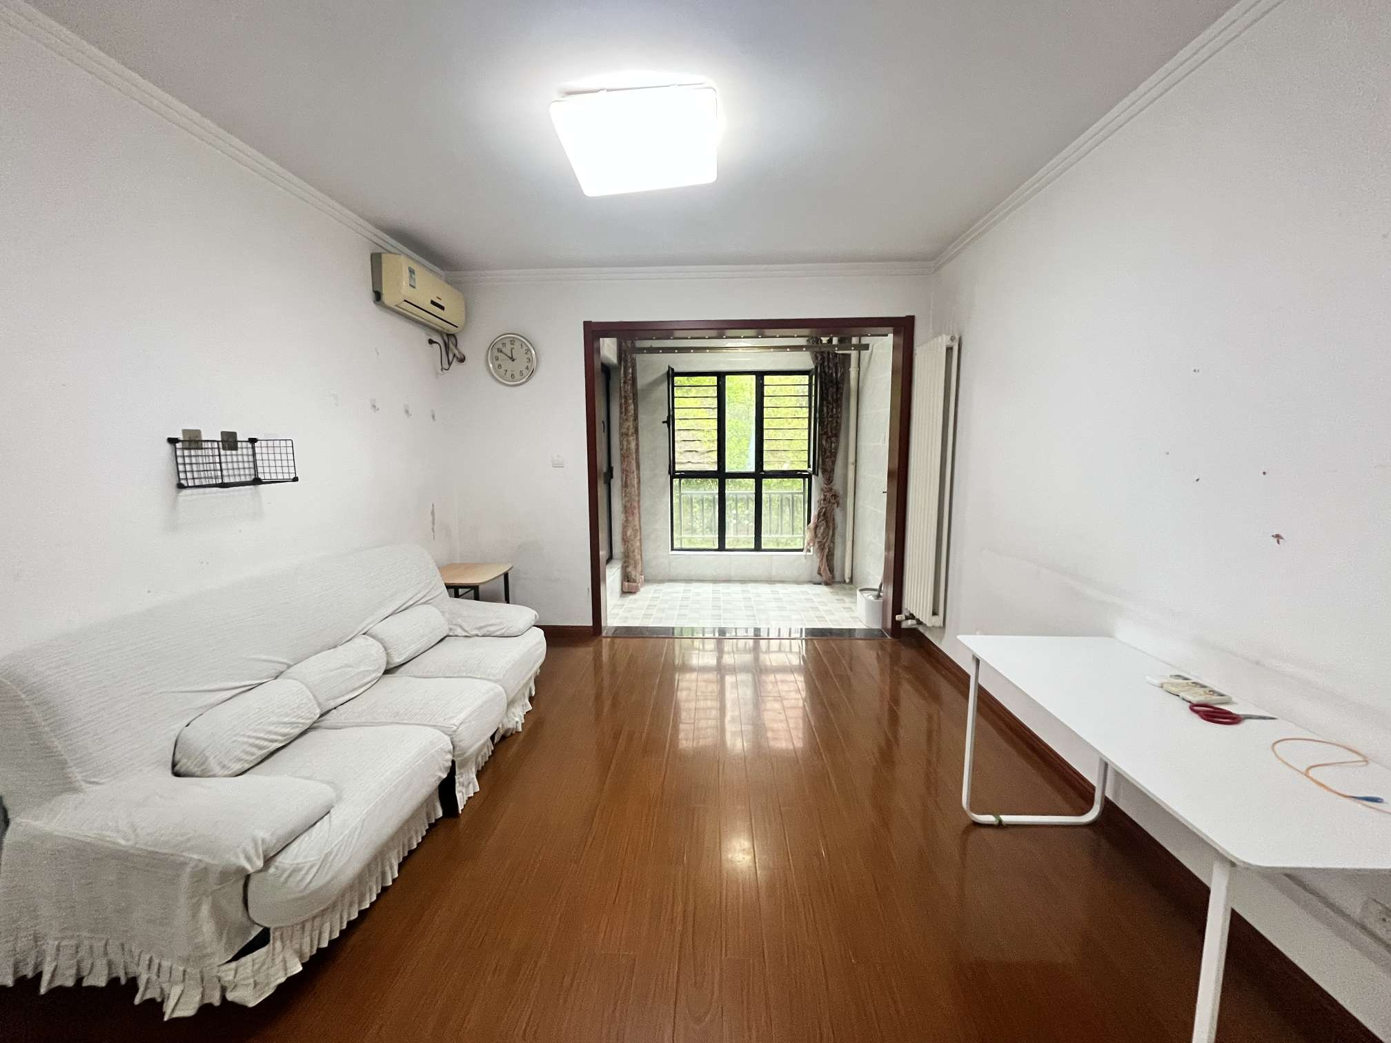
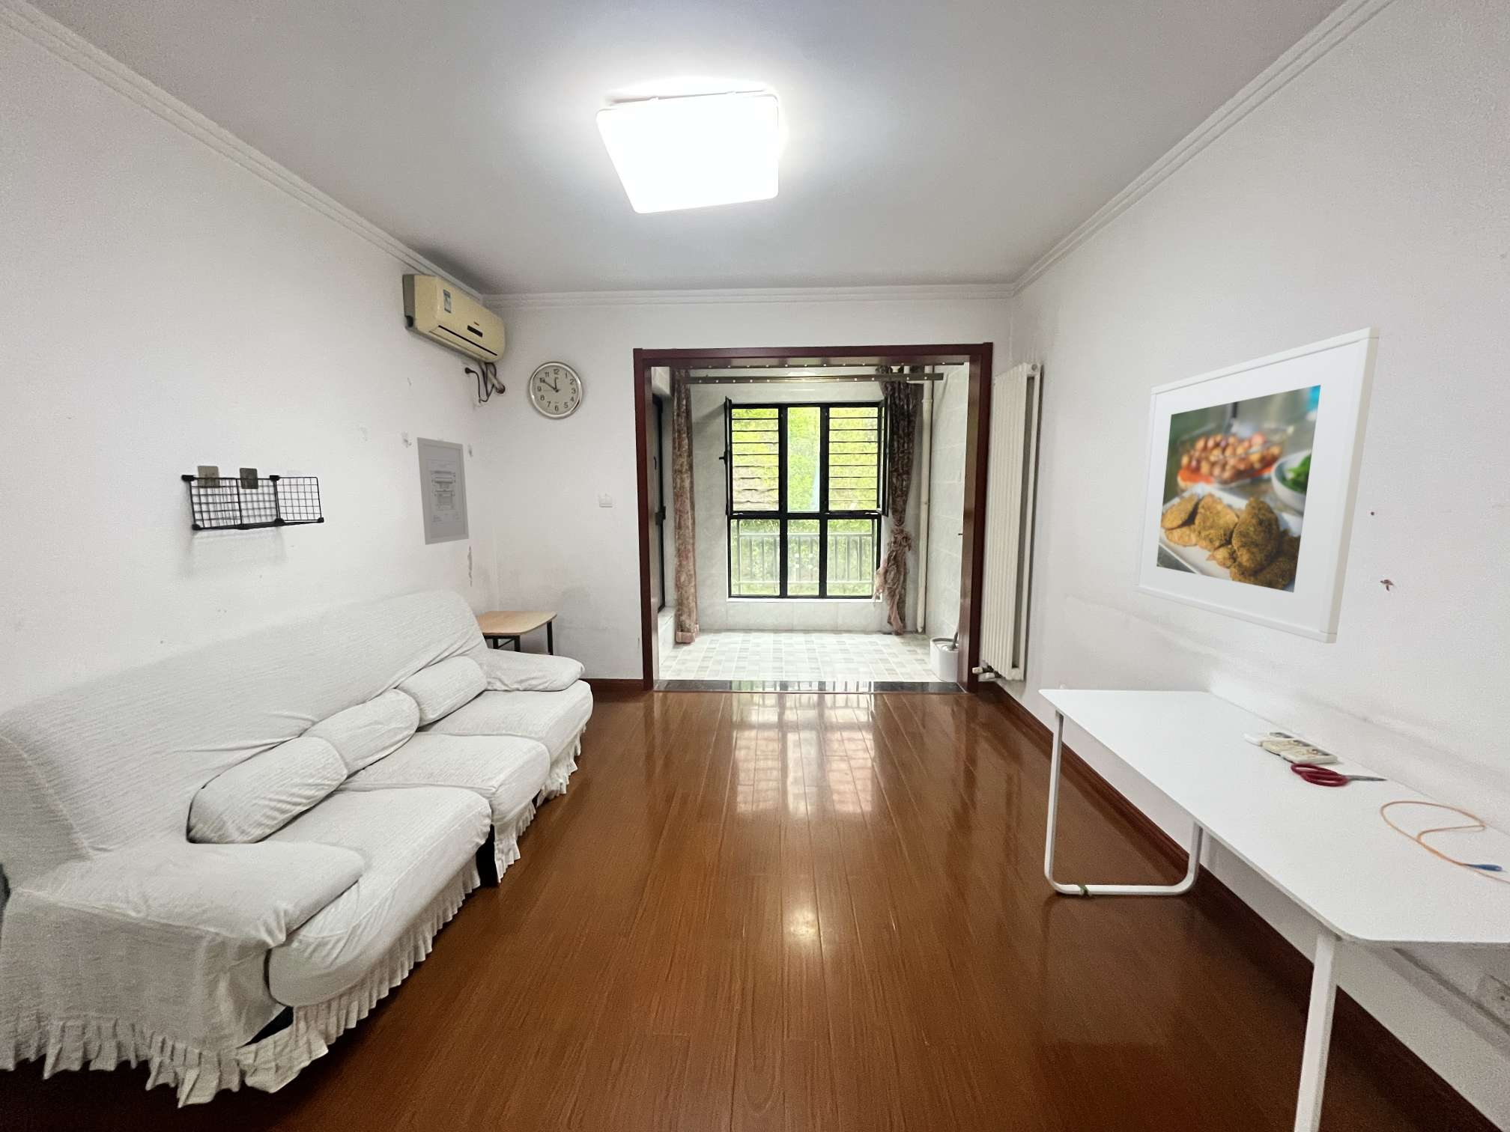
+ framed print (1226, 491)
+ wall art (445, 491)
